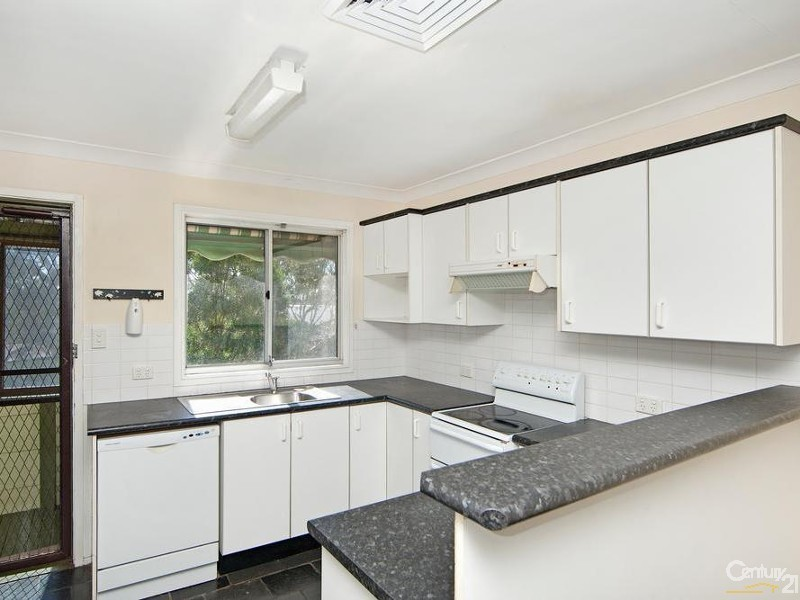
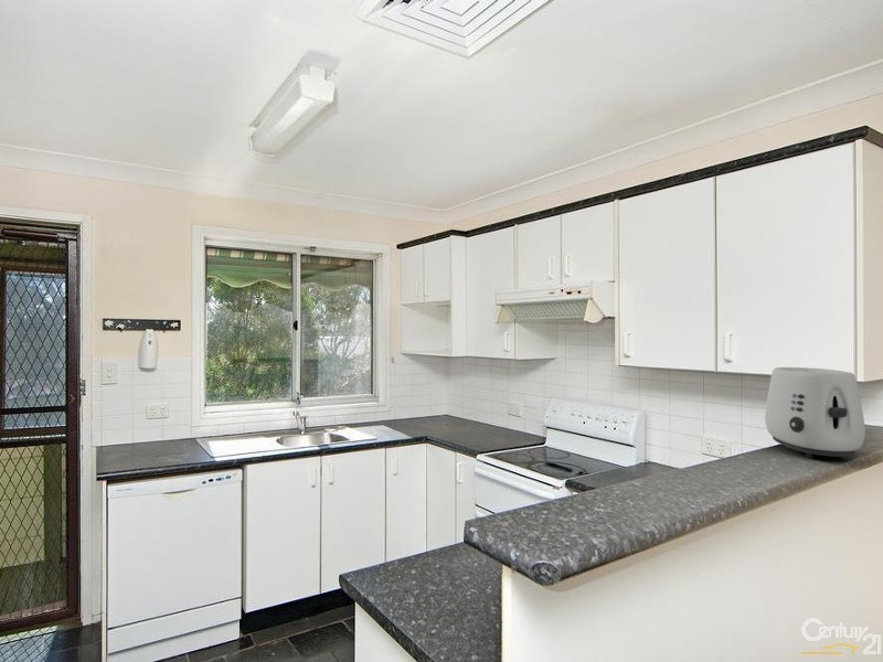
+ toaster (810, 410)
